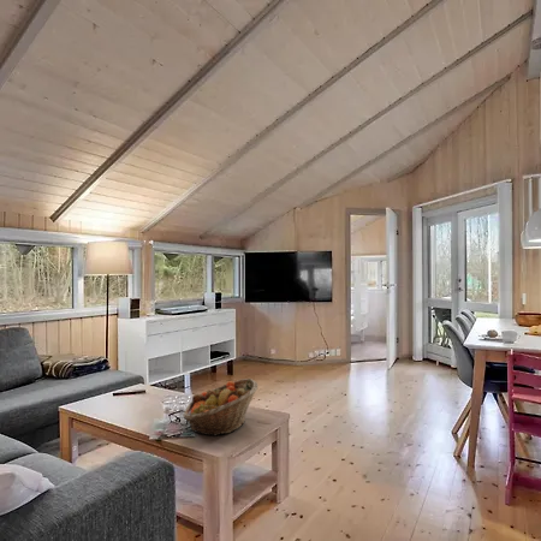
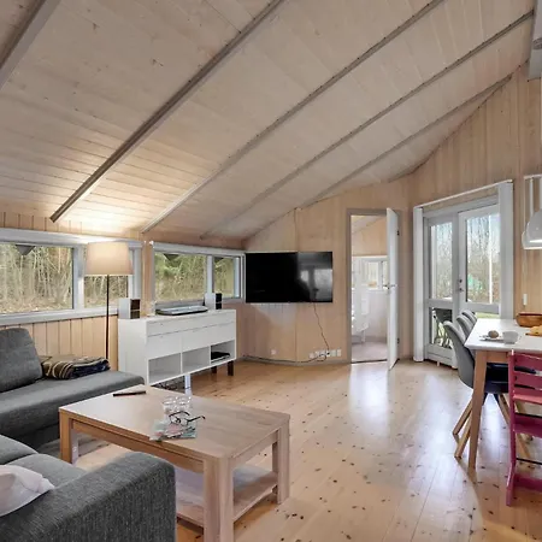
- fruit basket (221, 404)
